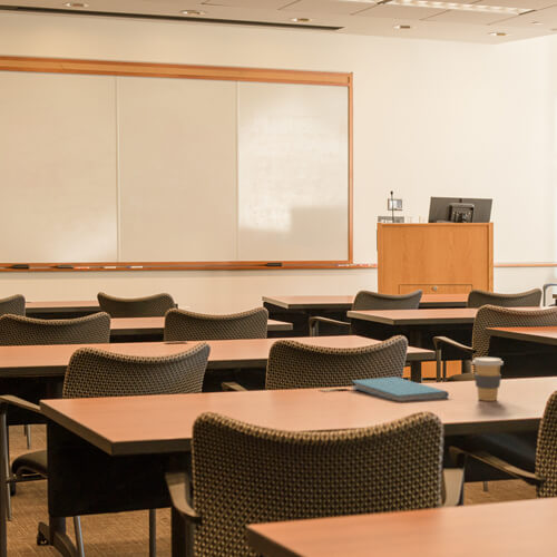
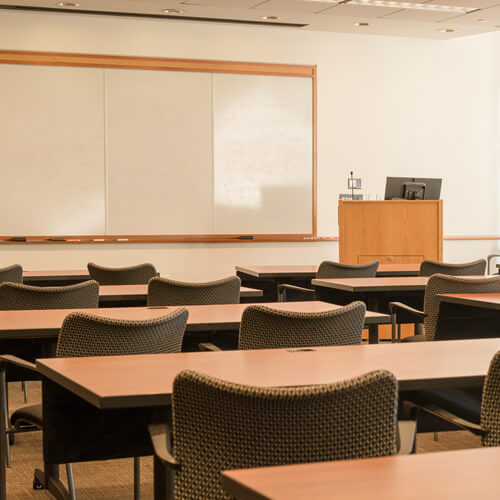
- coffee cup (487, 379)
- book (398, 389)
